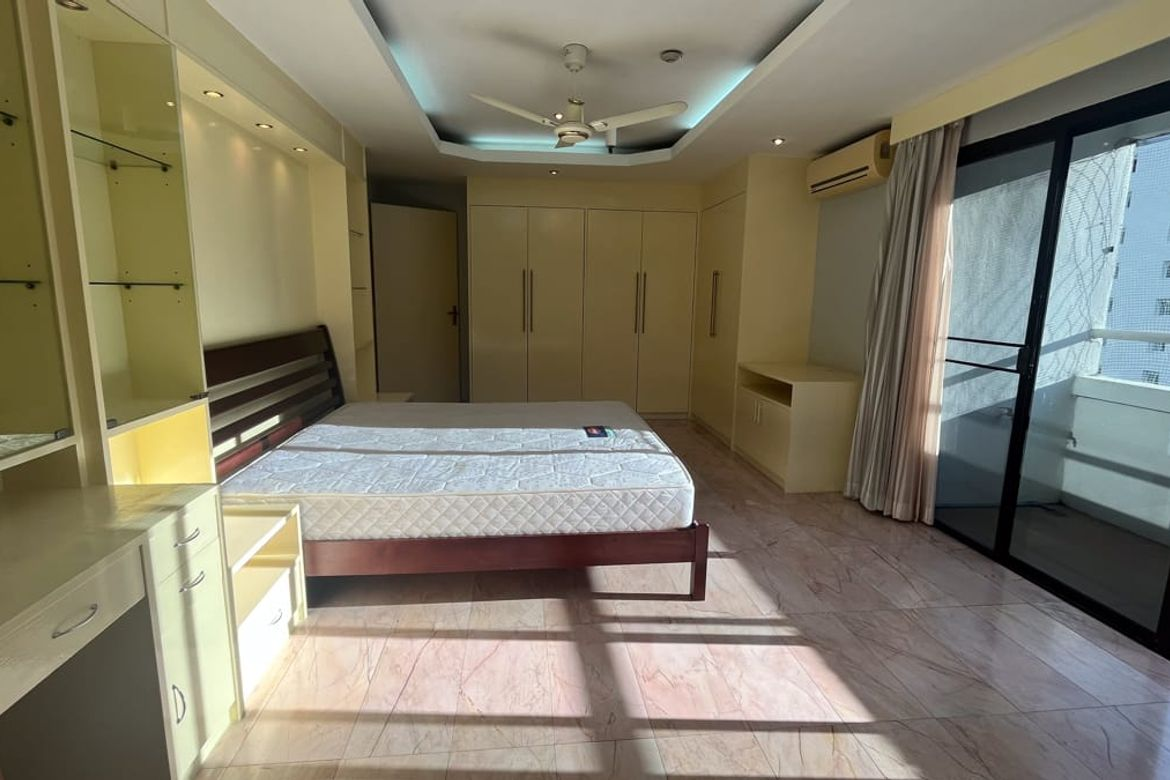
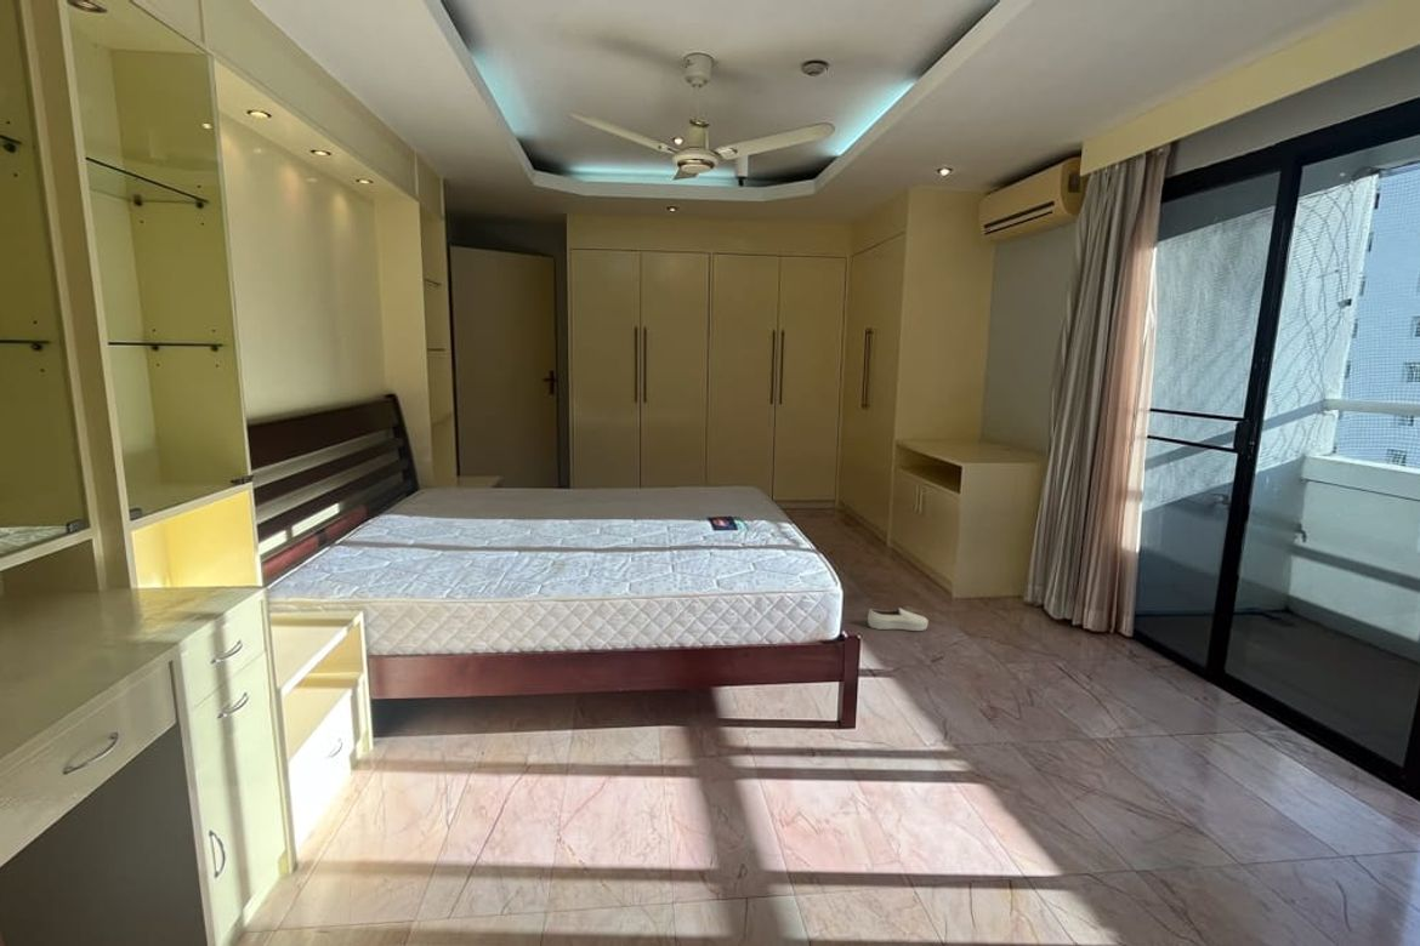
+ shoe (898, 617)
